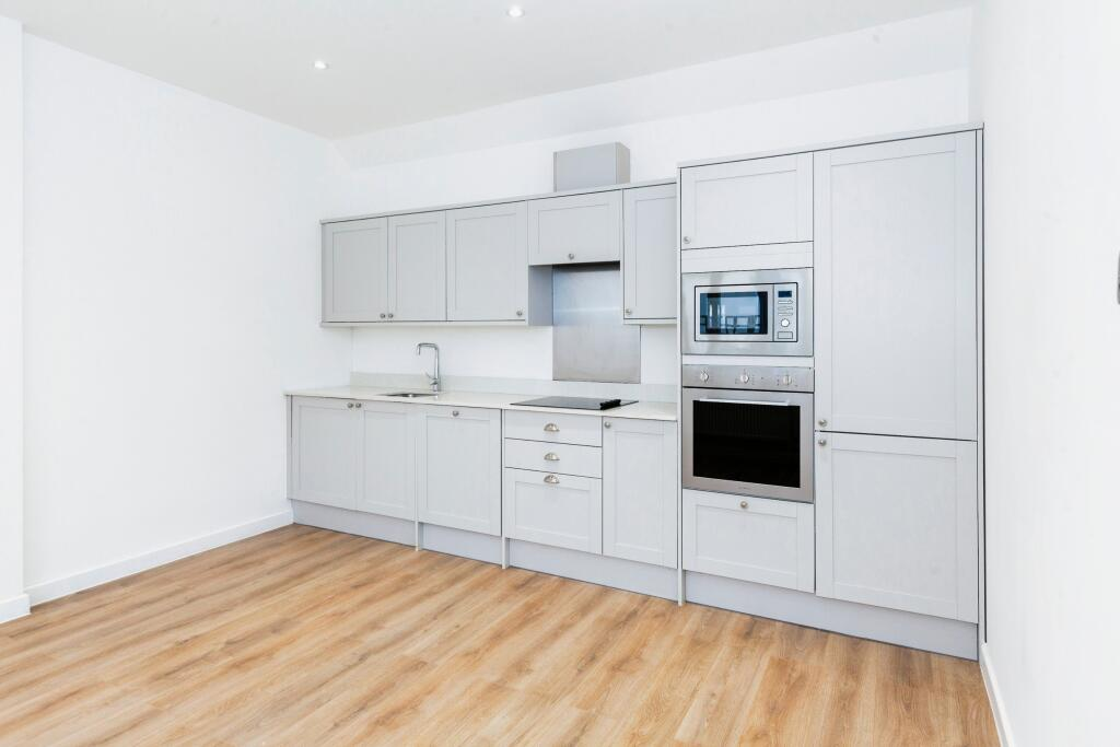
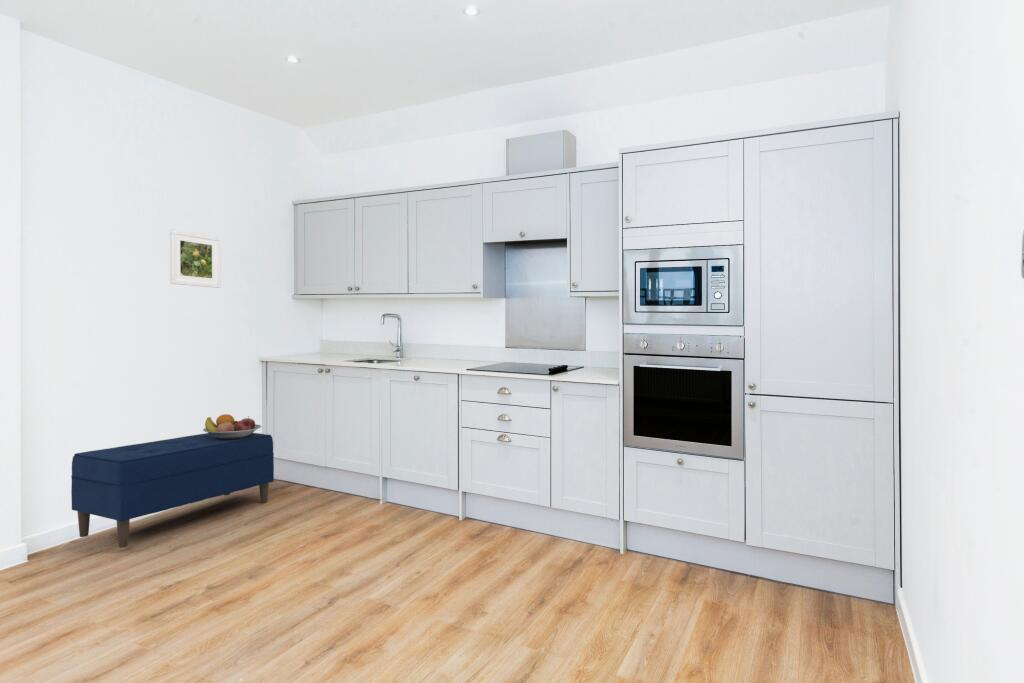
+ fruit bowl (232, 425)
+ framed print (196, 259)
+ bench (181, 481)
